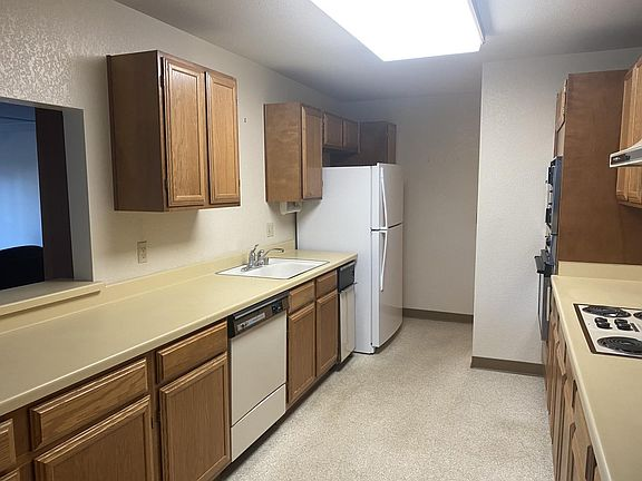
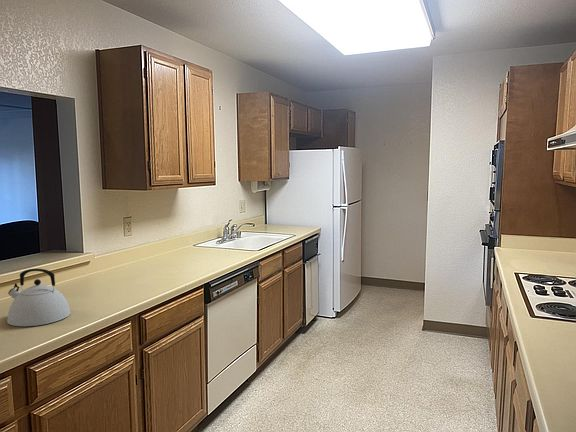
+ kettle (36, 293)
